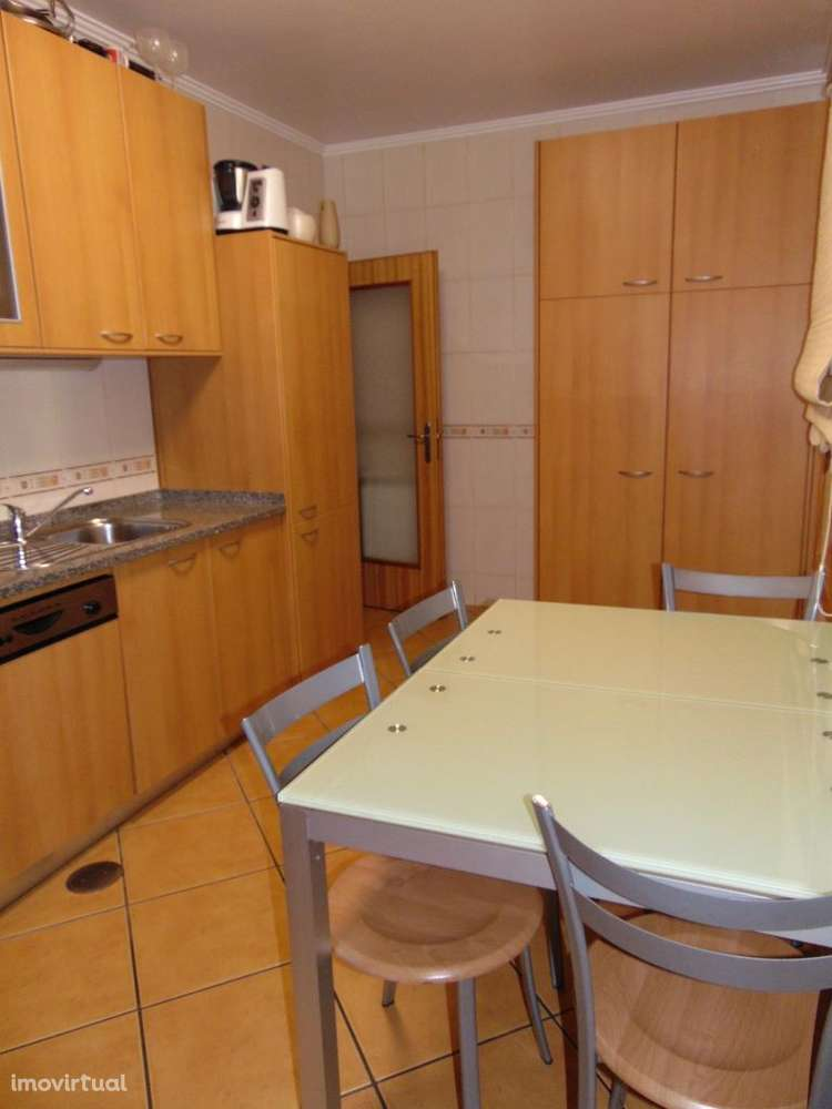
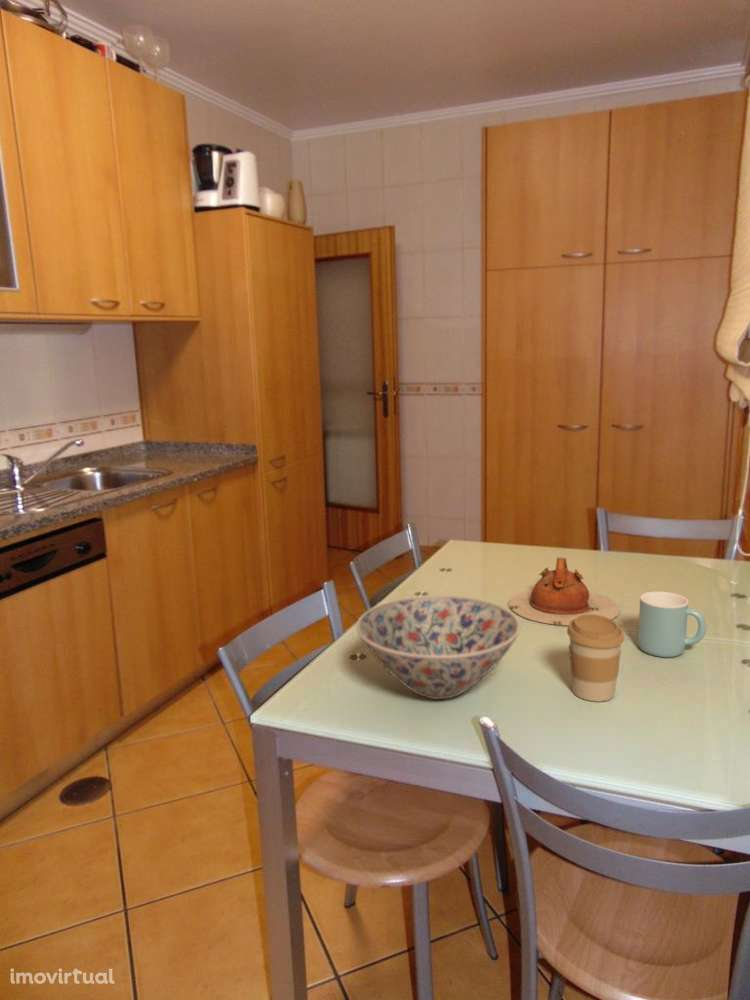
+ mug (671, 625)
+ bowl (437, 656)
+ coffee cup (594, 656)
+ teapot (564, 582)
